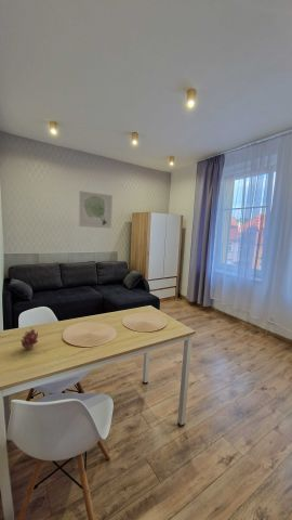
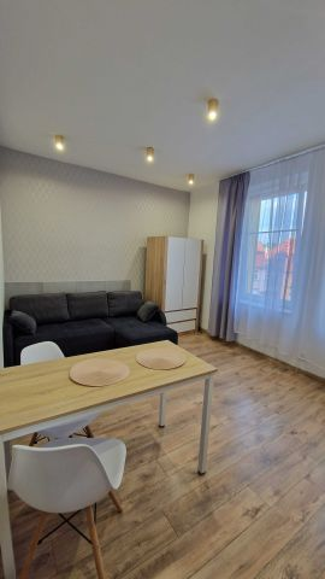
- fruit (29, 337)
- wall art (95, 210)
